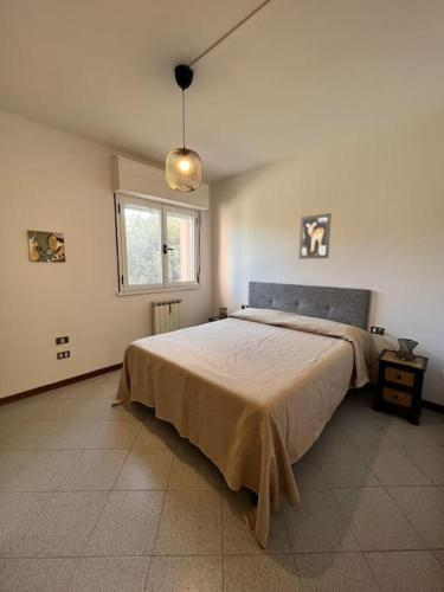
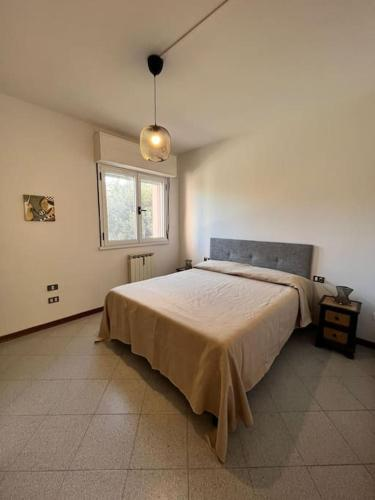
- wall art (314, 237)
